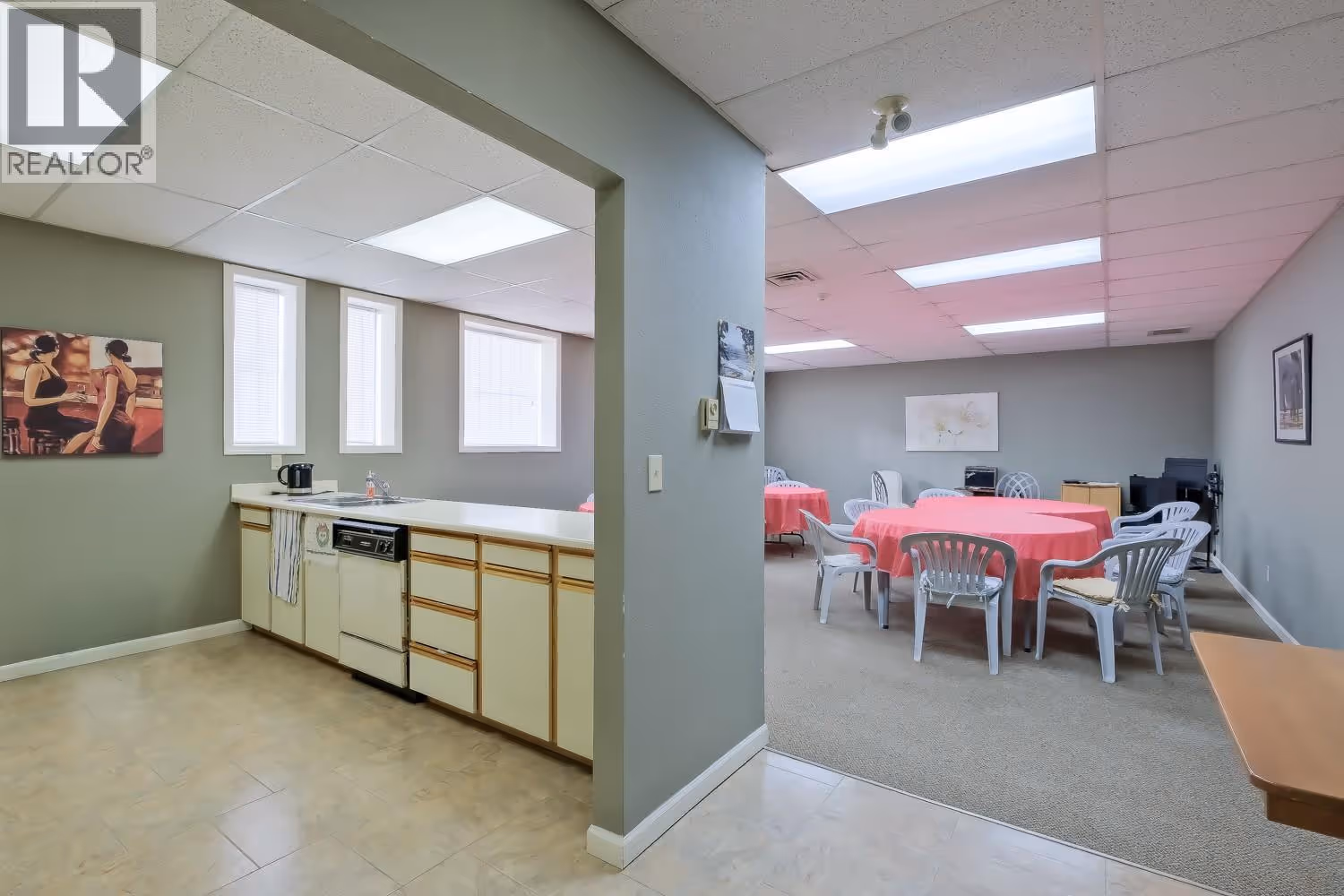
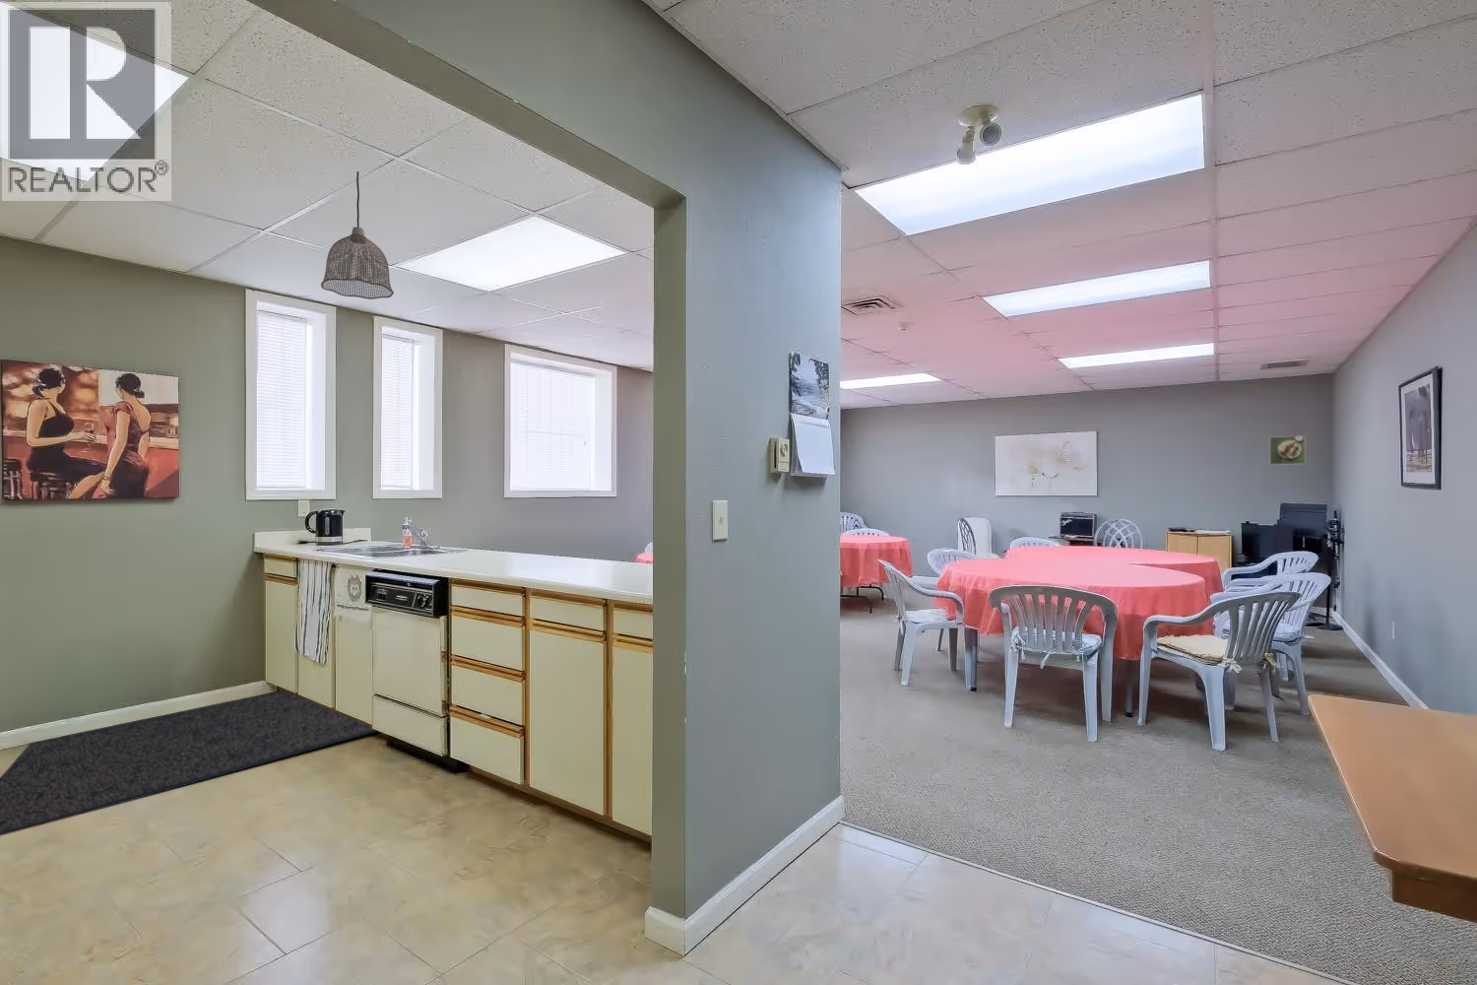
+ pendant lamp (357, 231)
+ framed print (1287, 450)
+ rug (209, 735)
